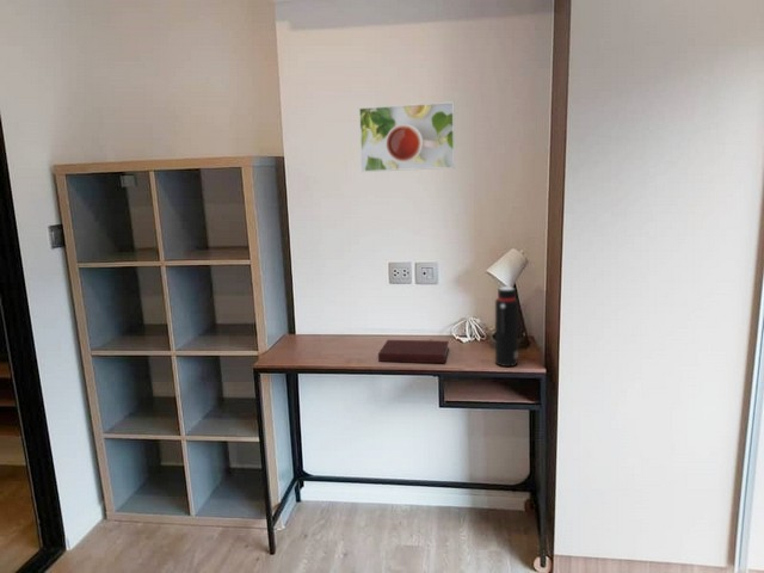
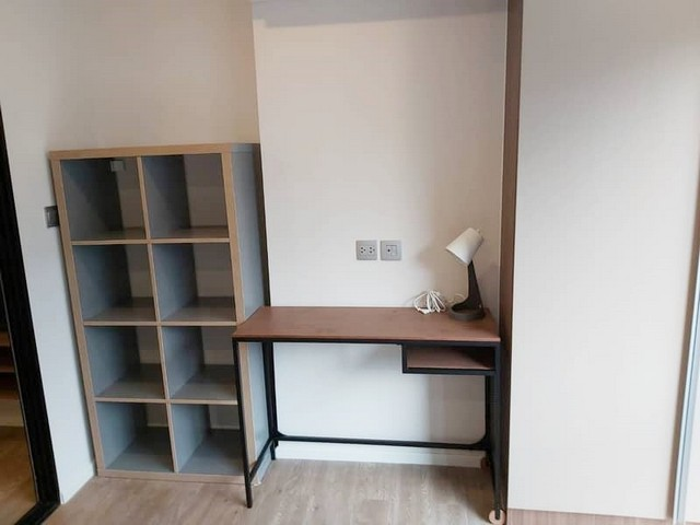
- notebook (414, 350)
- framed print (406, 137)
- water bottle (505, 326)
